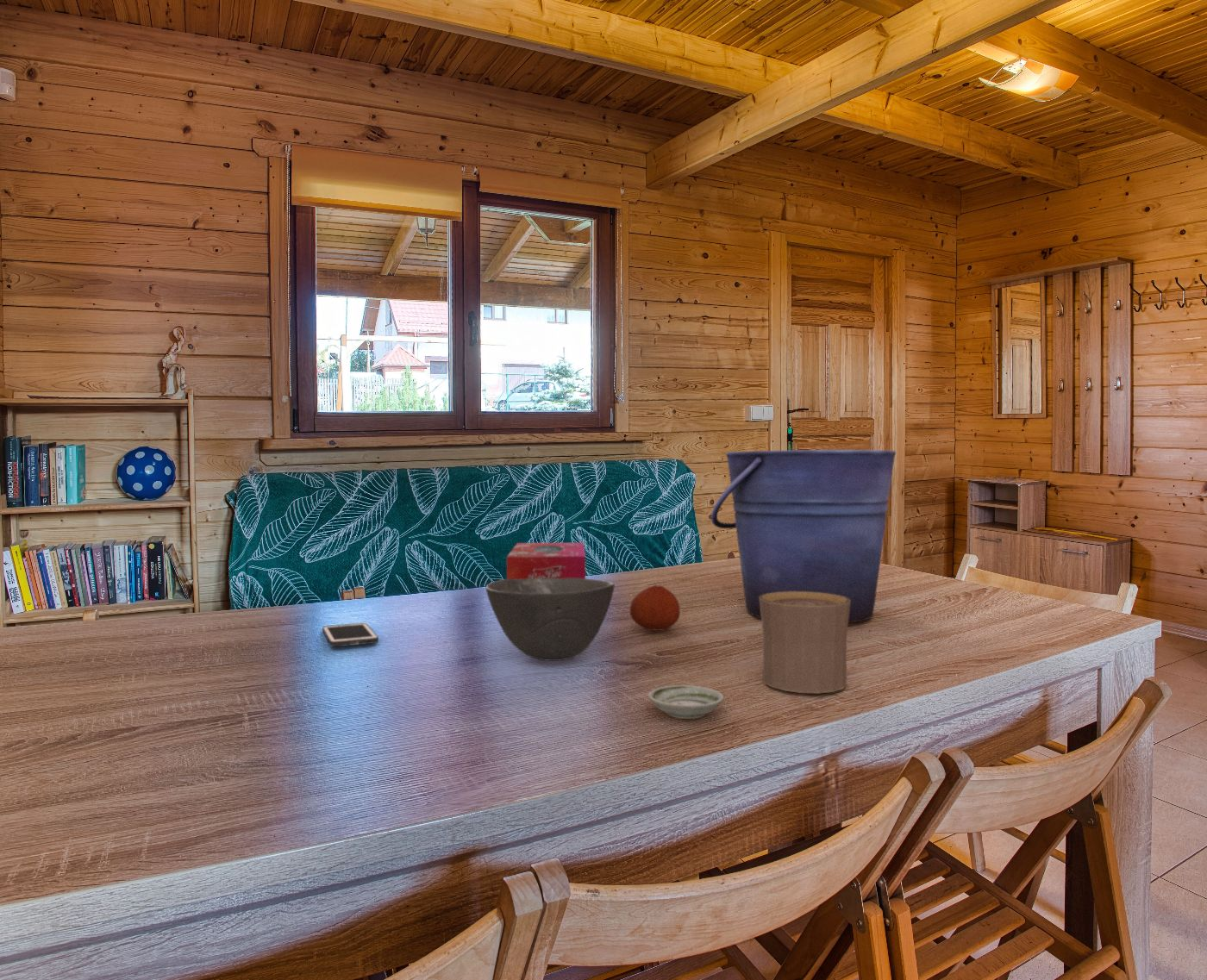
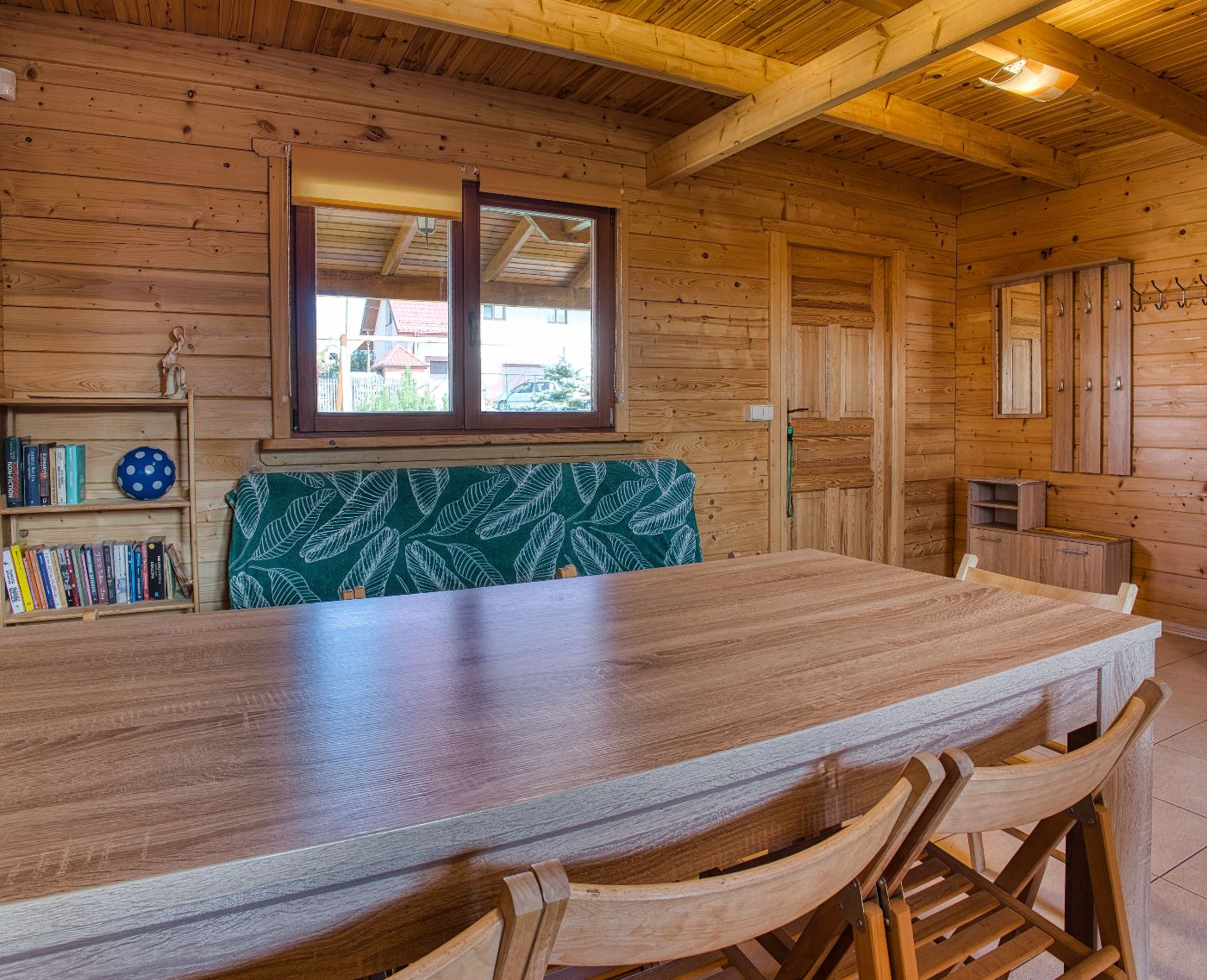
- fruit (654, 608)
- cell phone (349, 634)
- saucer (685, 703)
- bowl (550, 620)
- bucket (800, 532)
- tissue box (548, 572)
- cup (804, 640)
